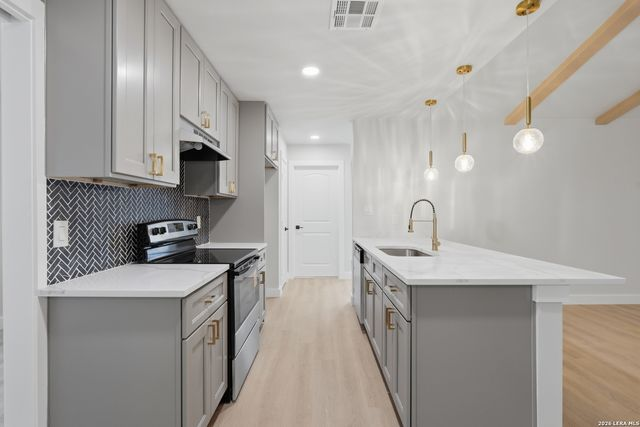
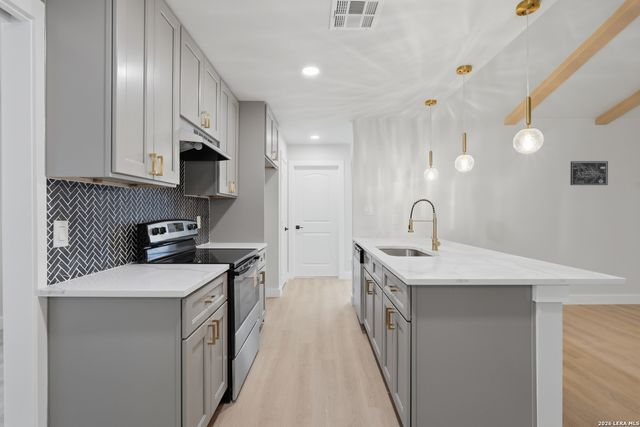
+ wall art (589, 173)
